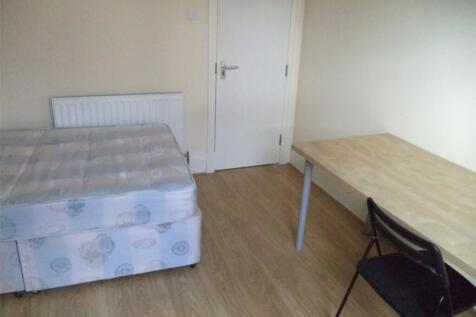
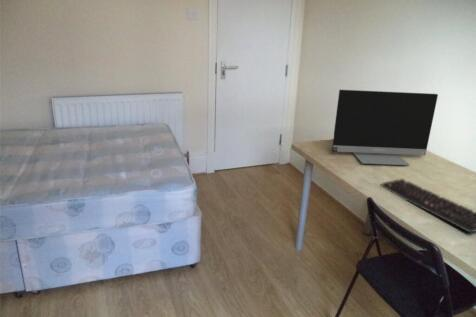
+ monitor (382, 125)
+ keyboard (432, 202)
